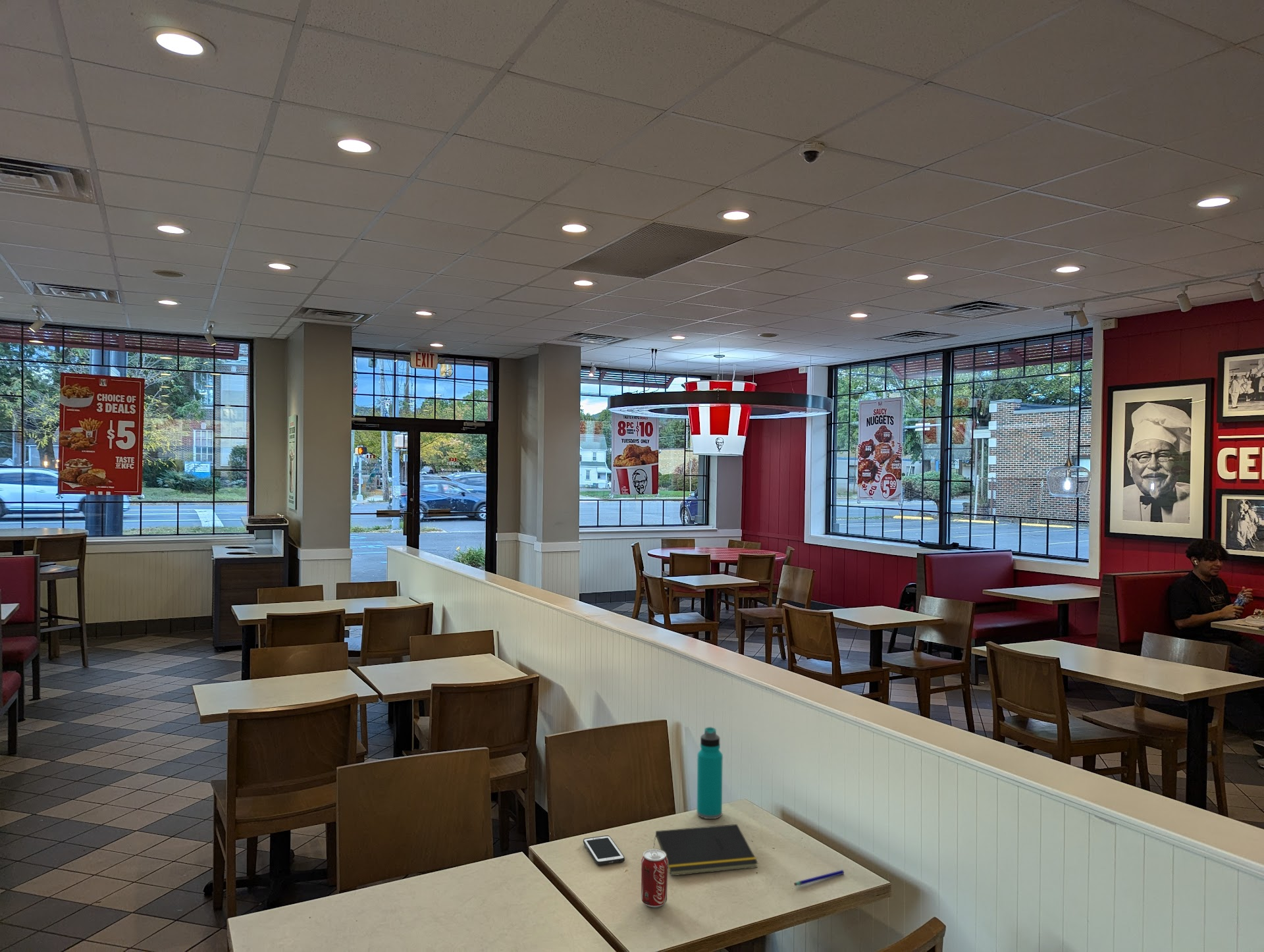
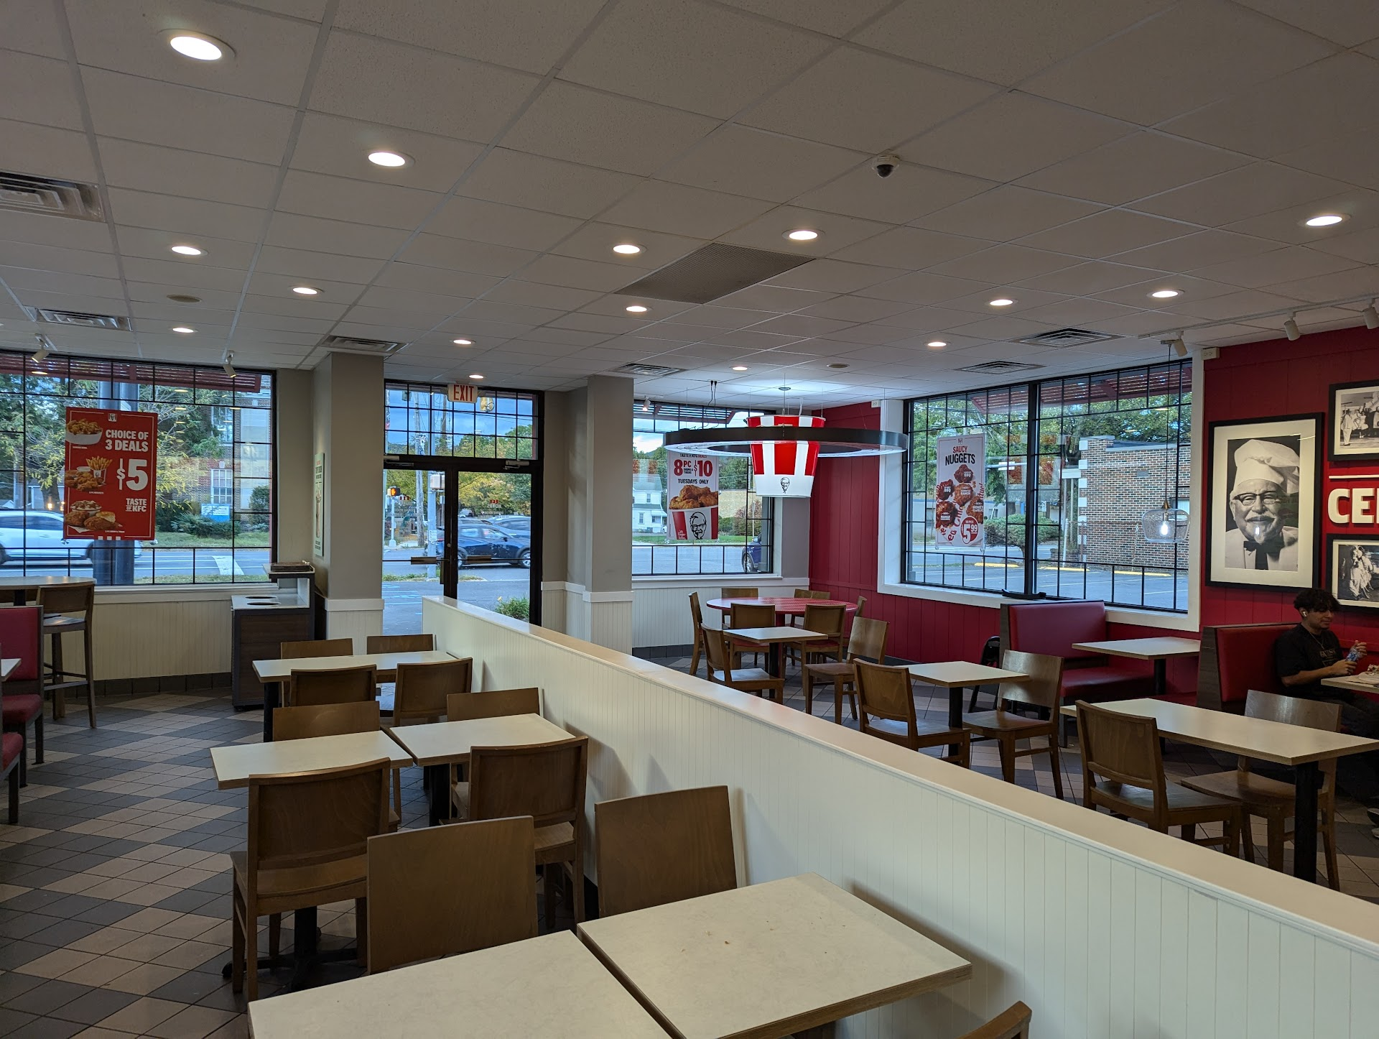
- beverage can (654, 877)
- notepad (705, 849)
- cell phone (603, 849)
- water bottle (710, 772)
- pen (819, 878)
